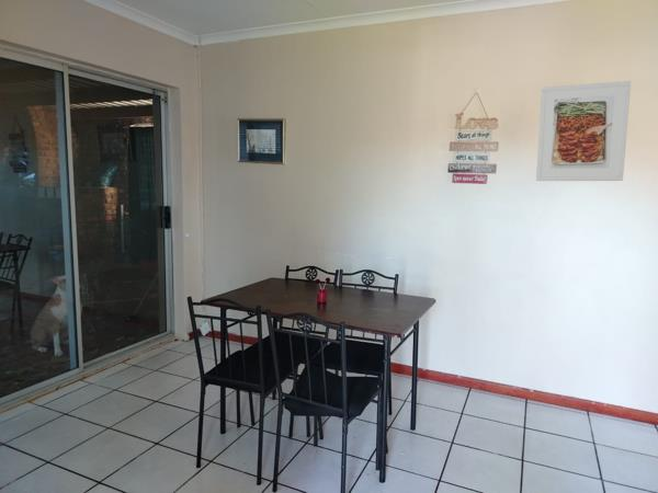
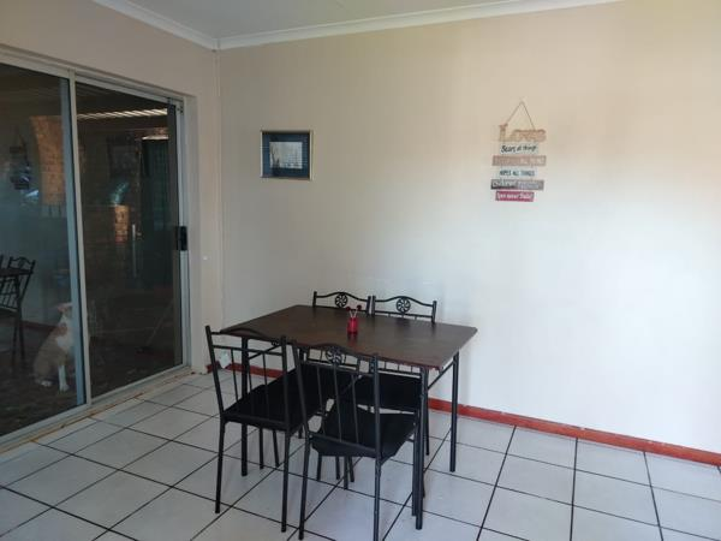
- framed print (581, 133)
